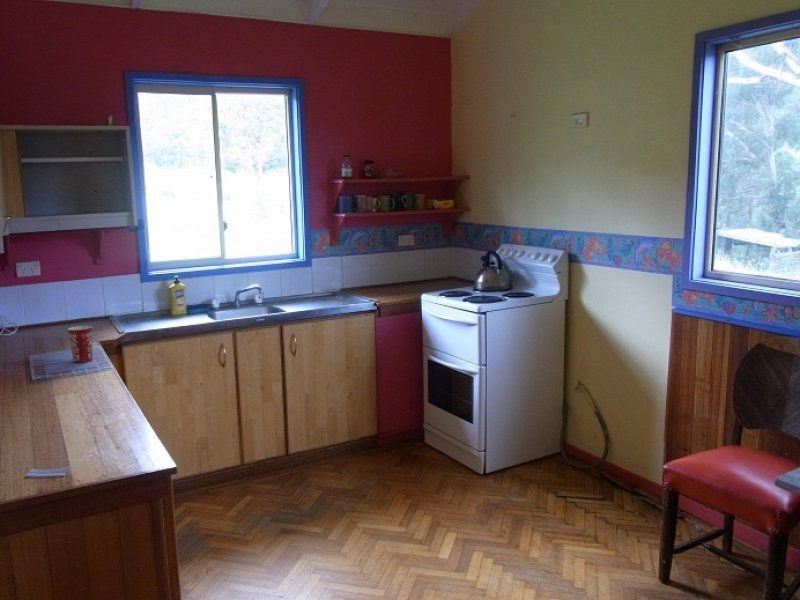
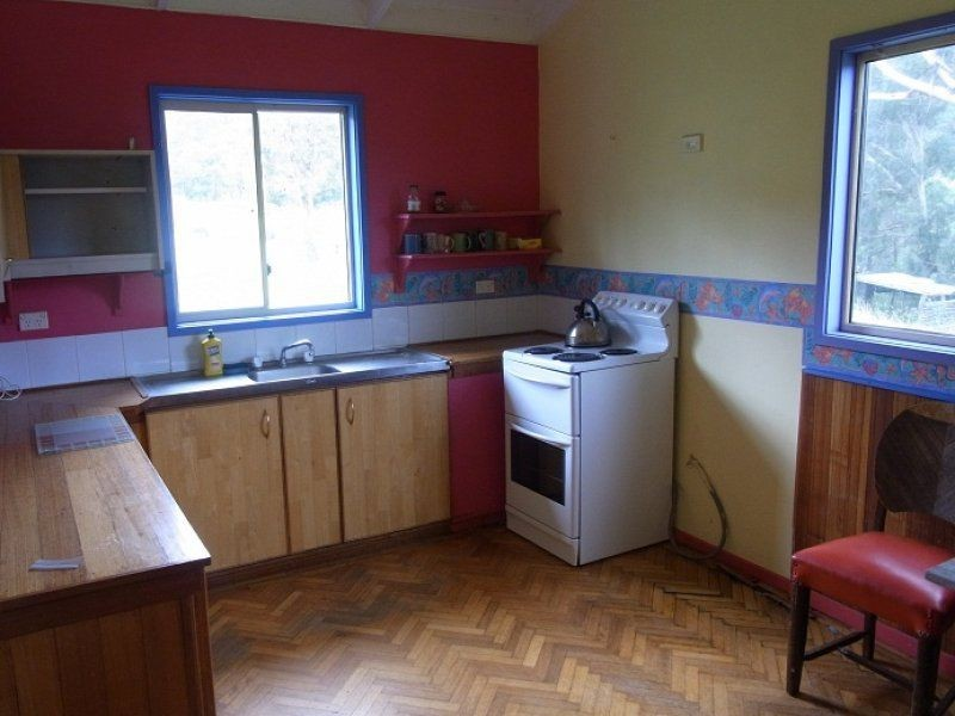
- mug (81, 344)
